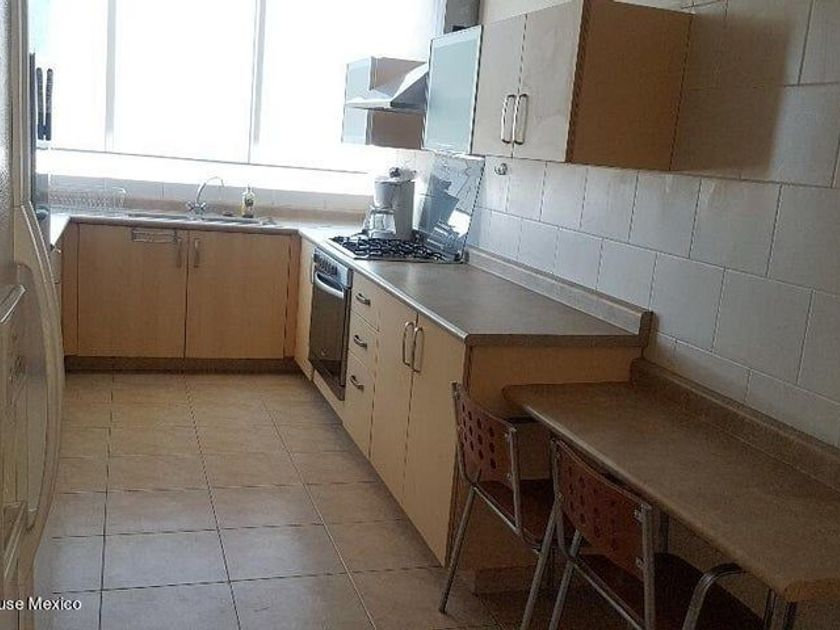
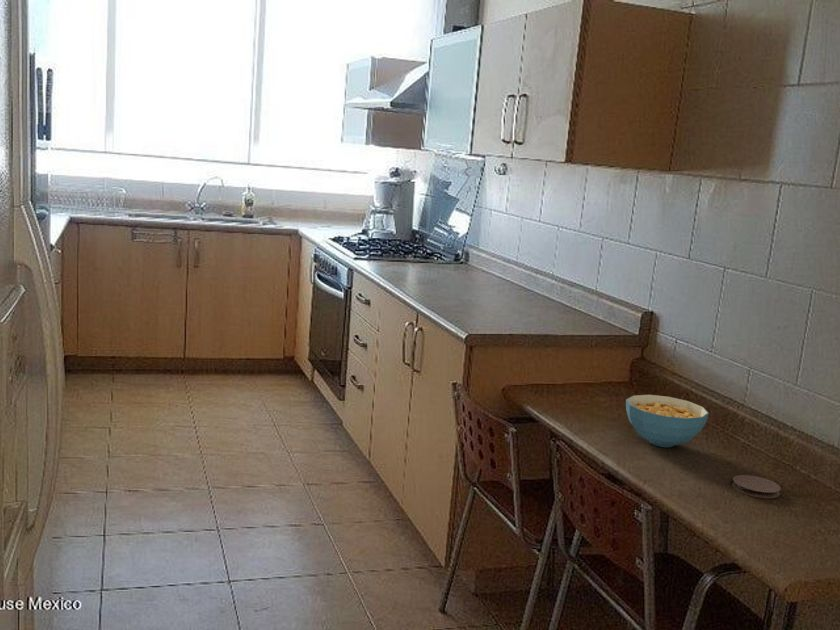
+ coaster (756, 486)
+ cereal bowl (664, 424)
